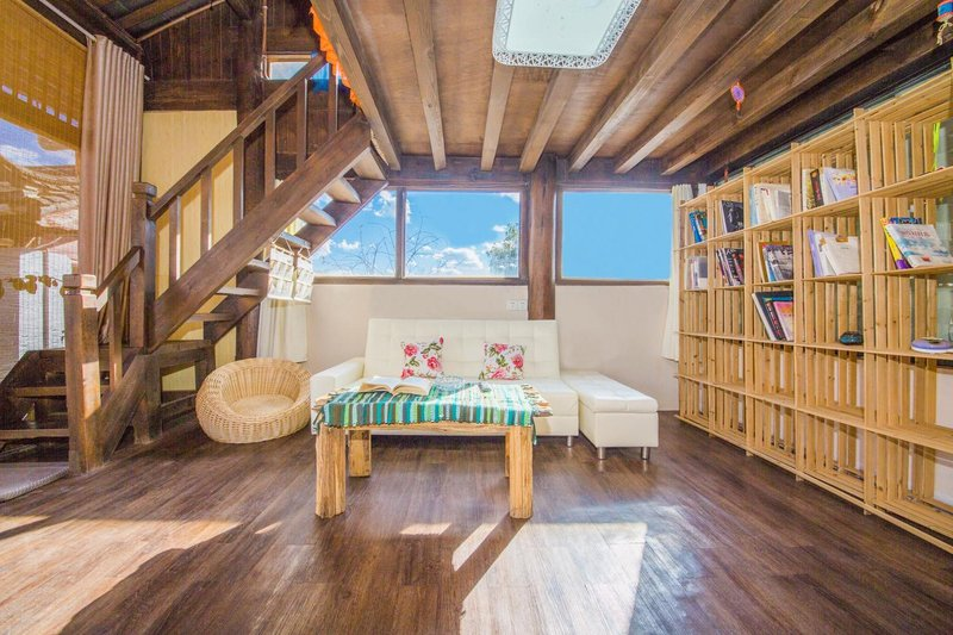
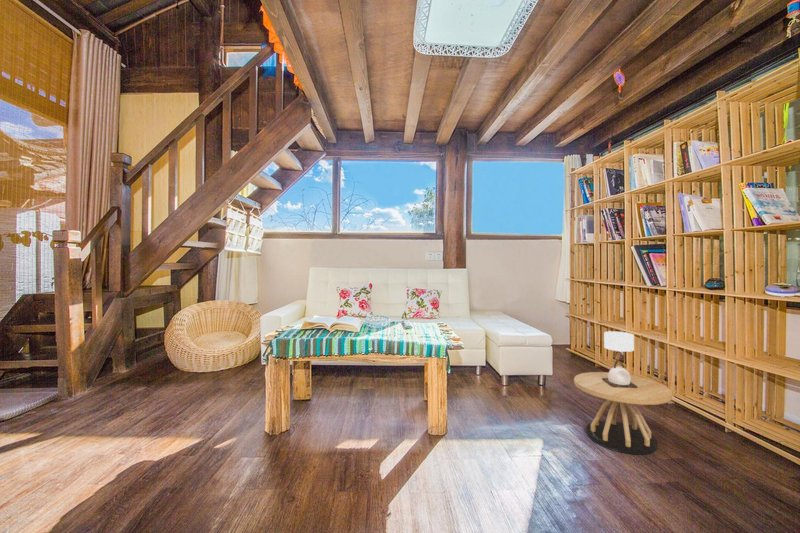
+ side table (619, 386)
